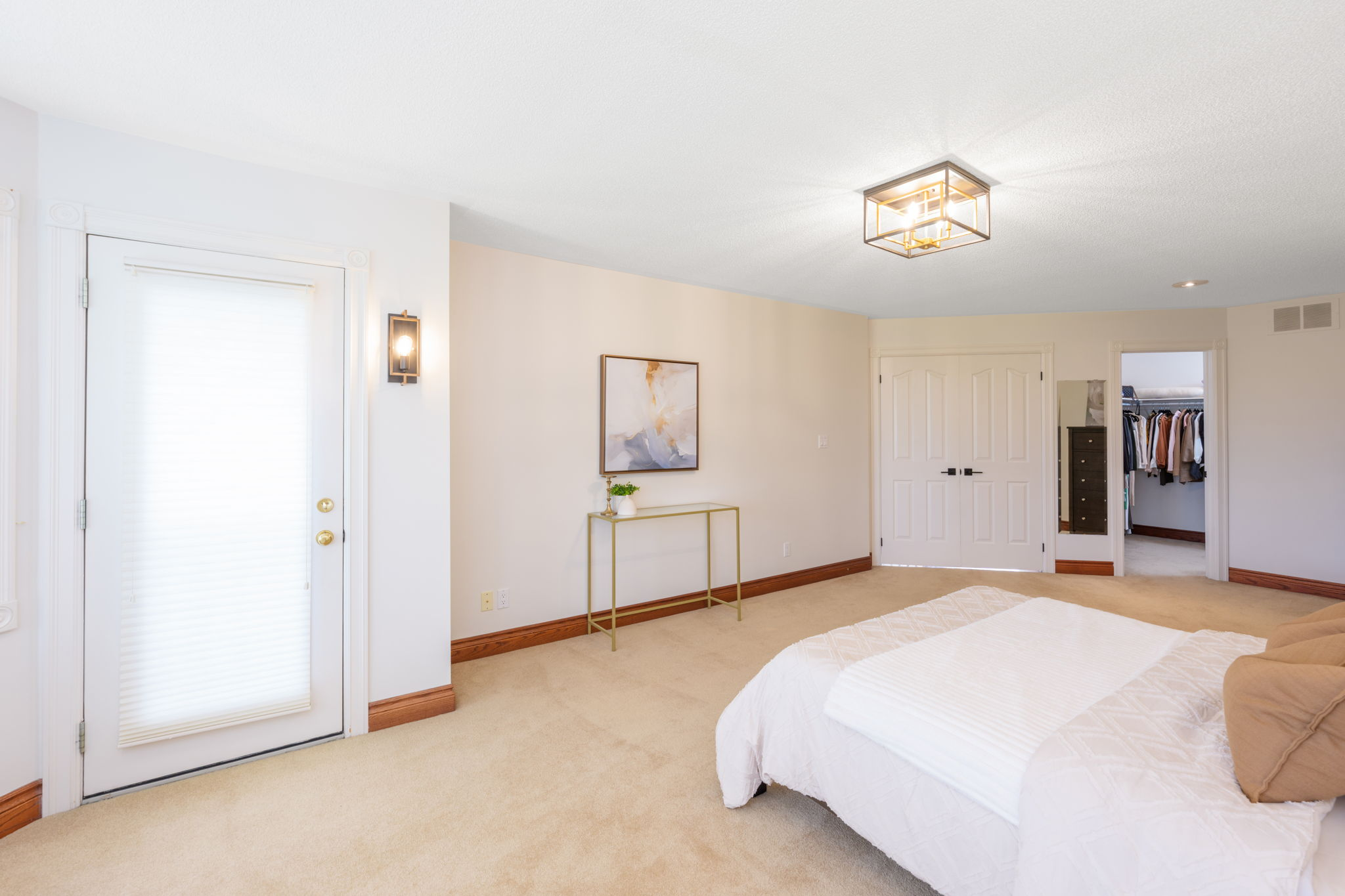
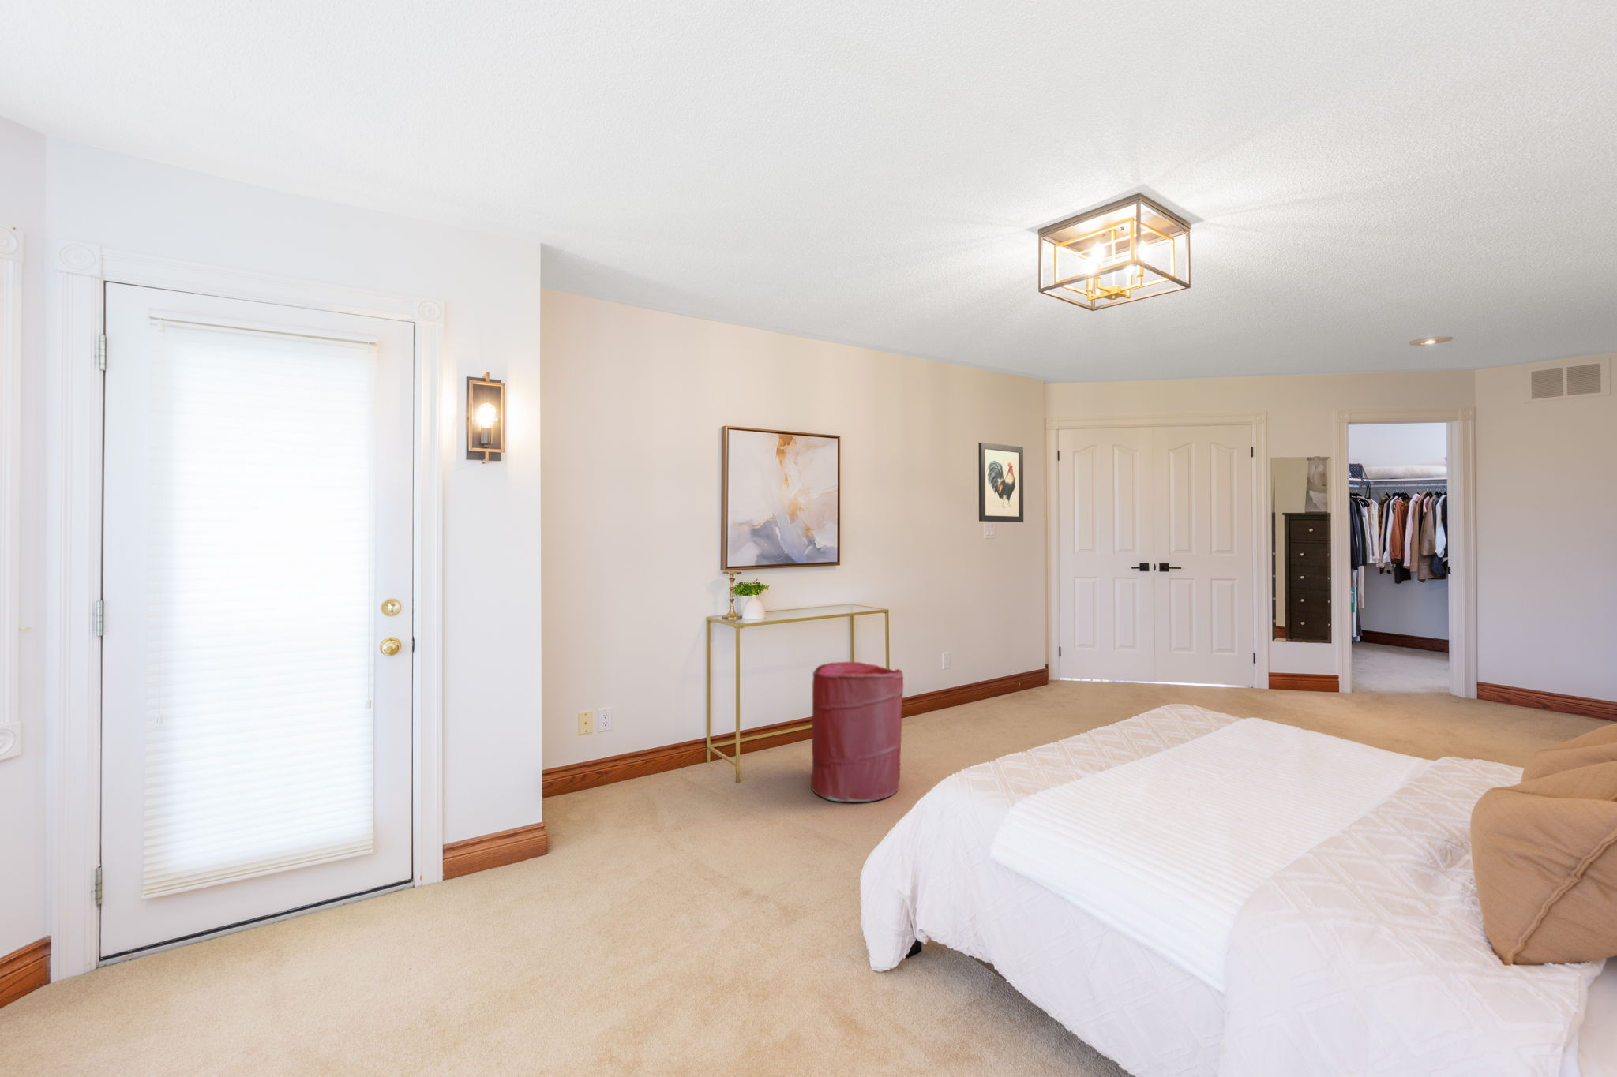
+ laundry hamper (857, 725)
+ wall art (1001, 483)
